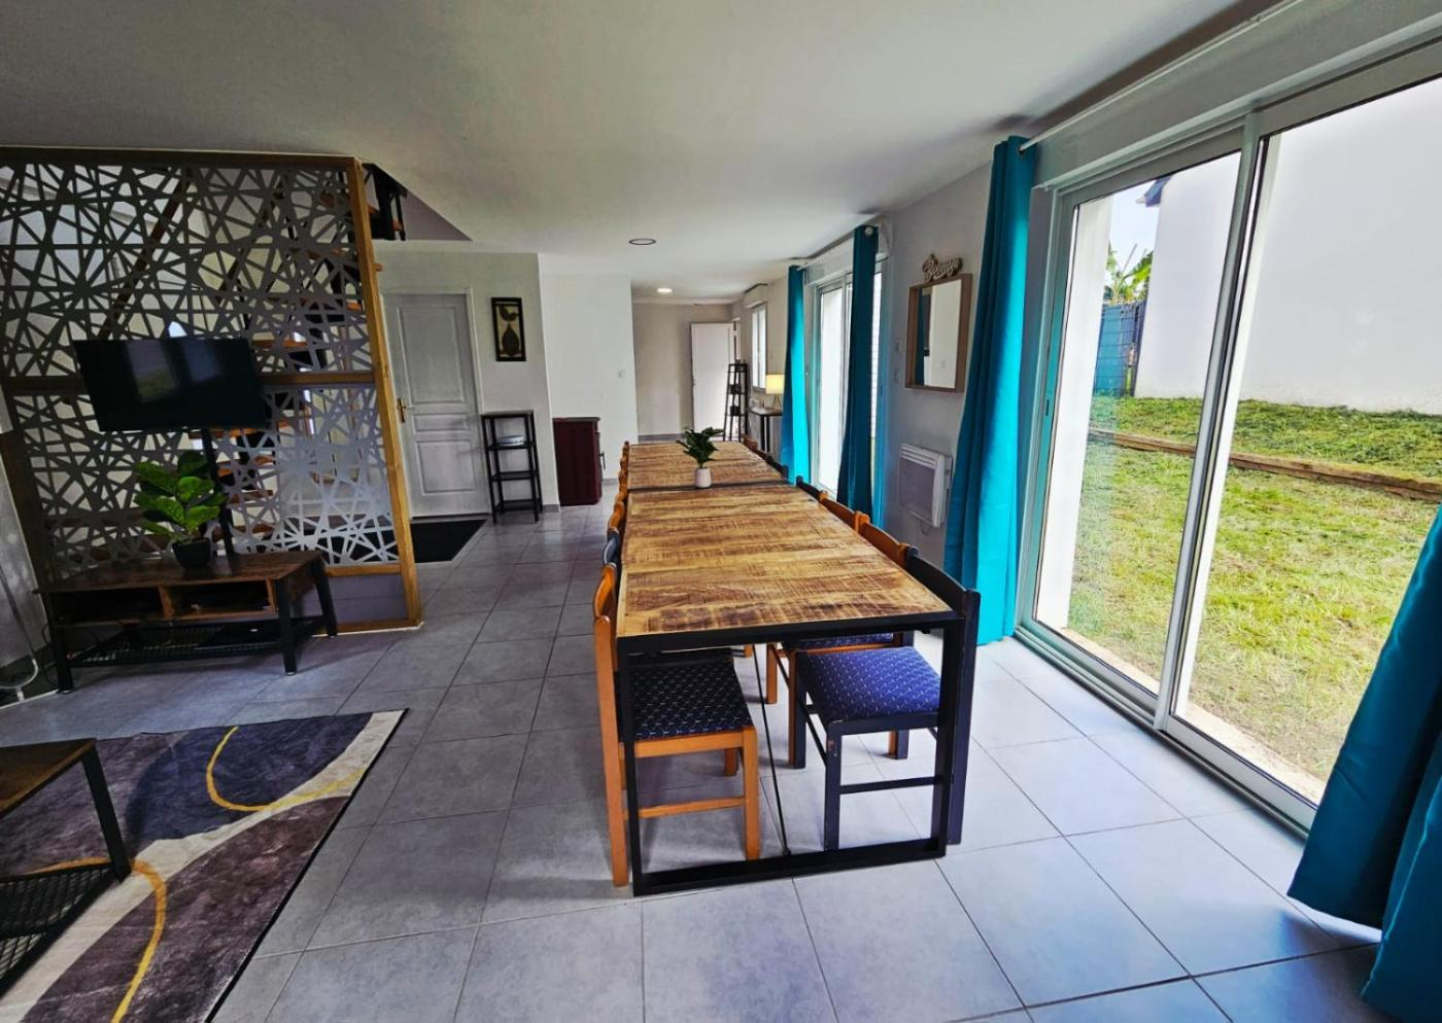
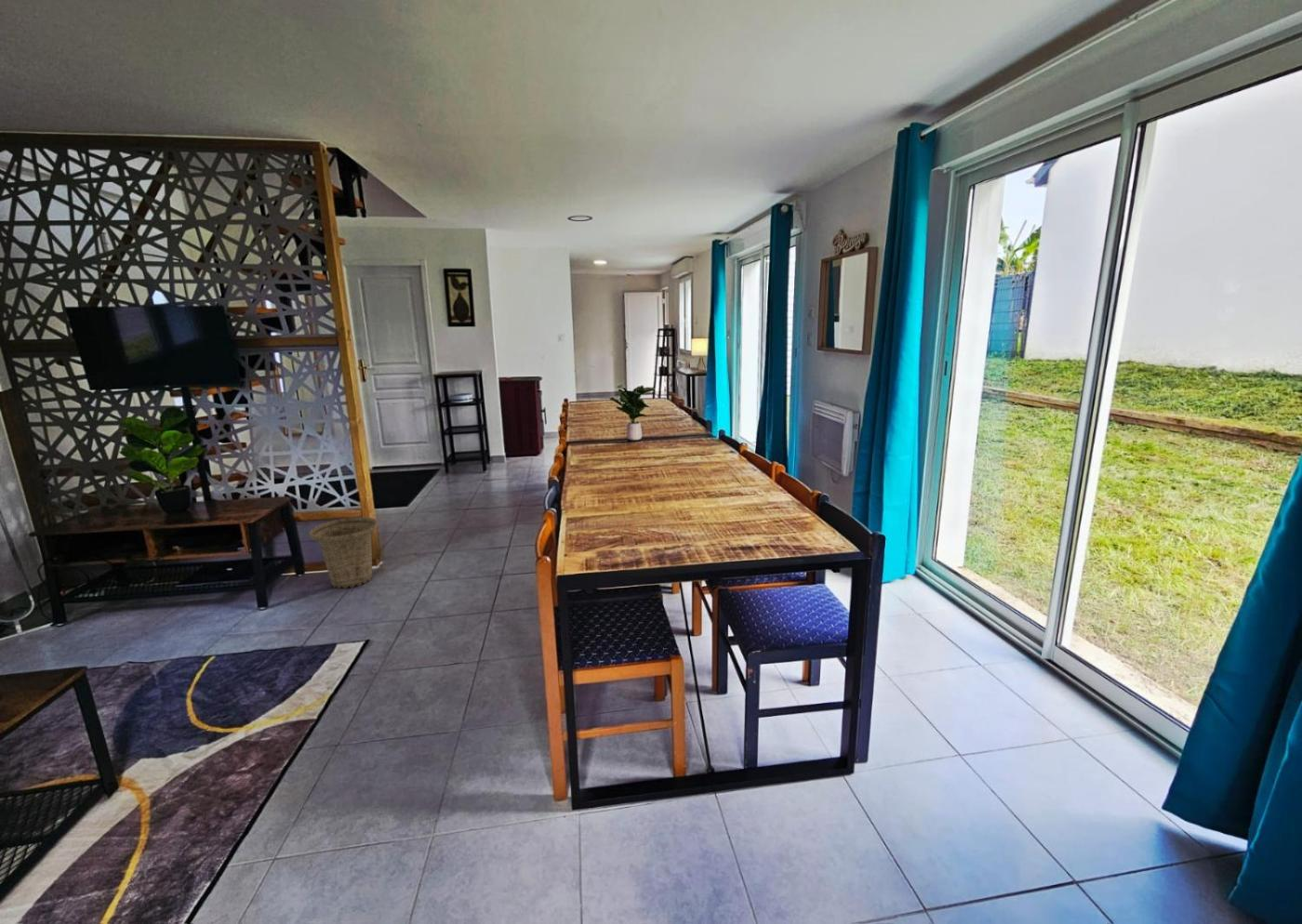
+ basket (348, 553)
